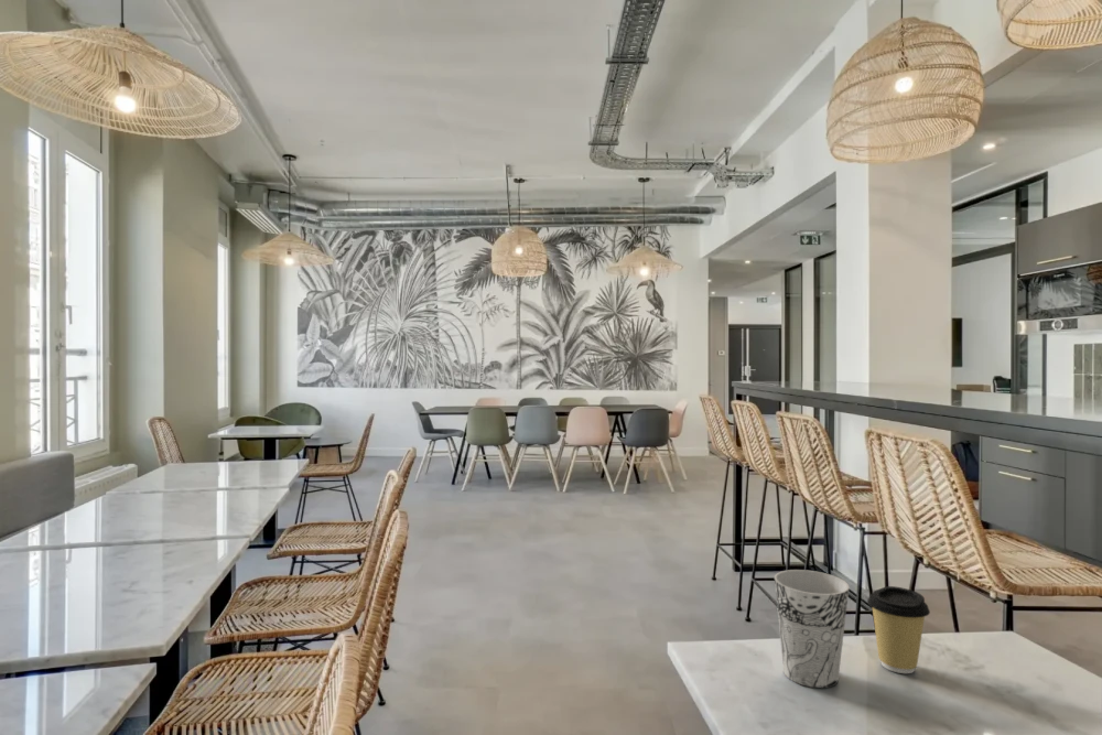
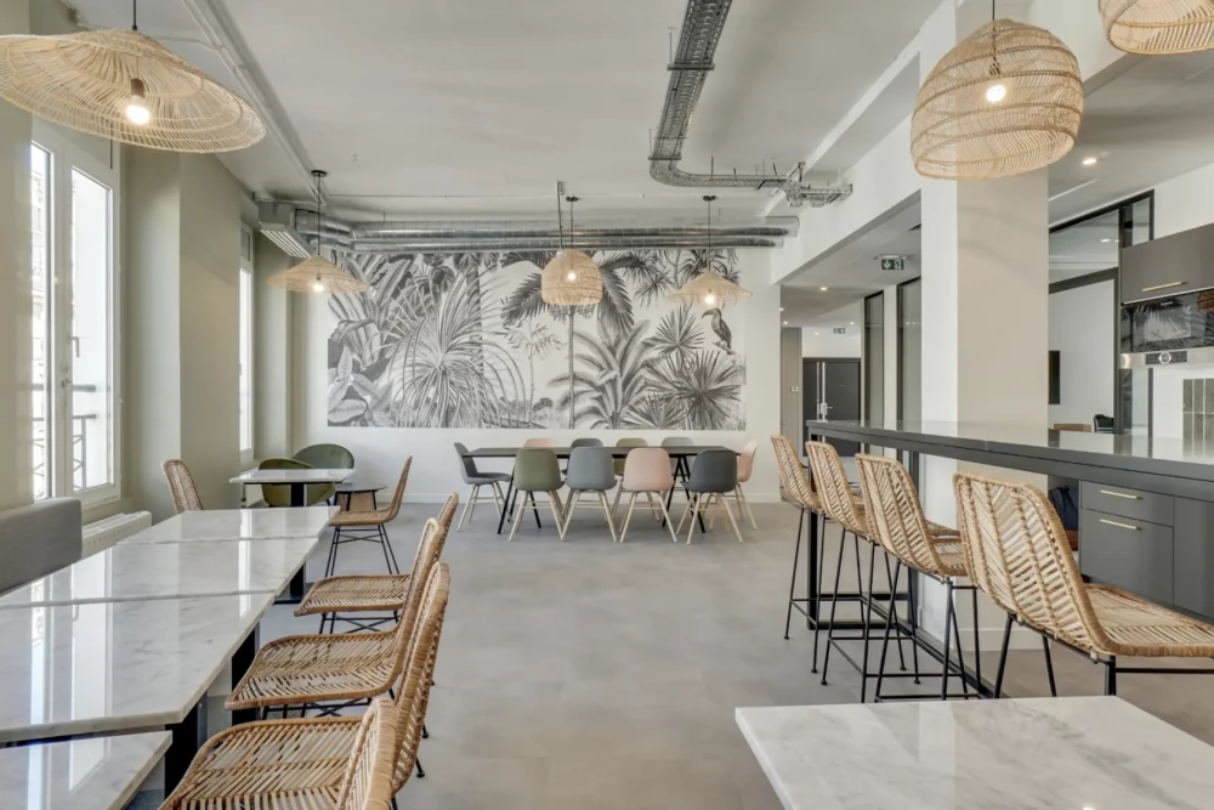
- cup (810, 628)
- coffee cup (897, 629)
